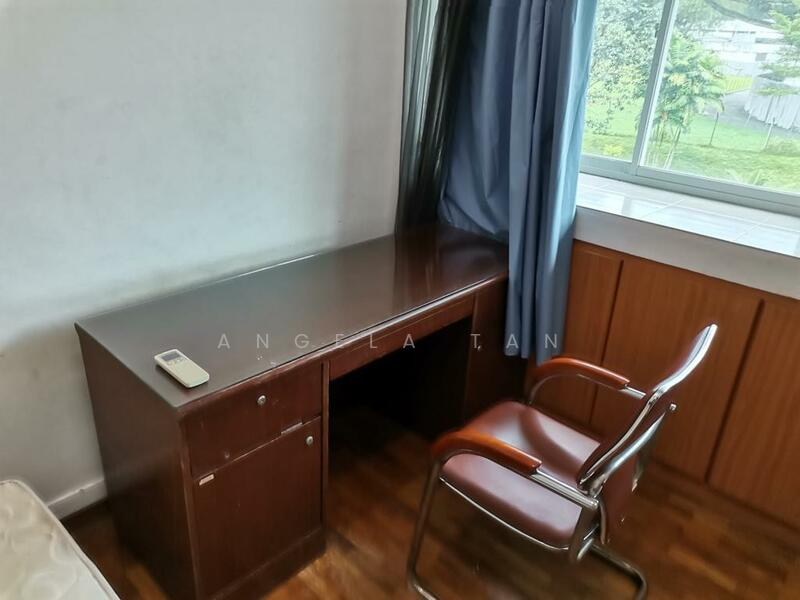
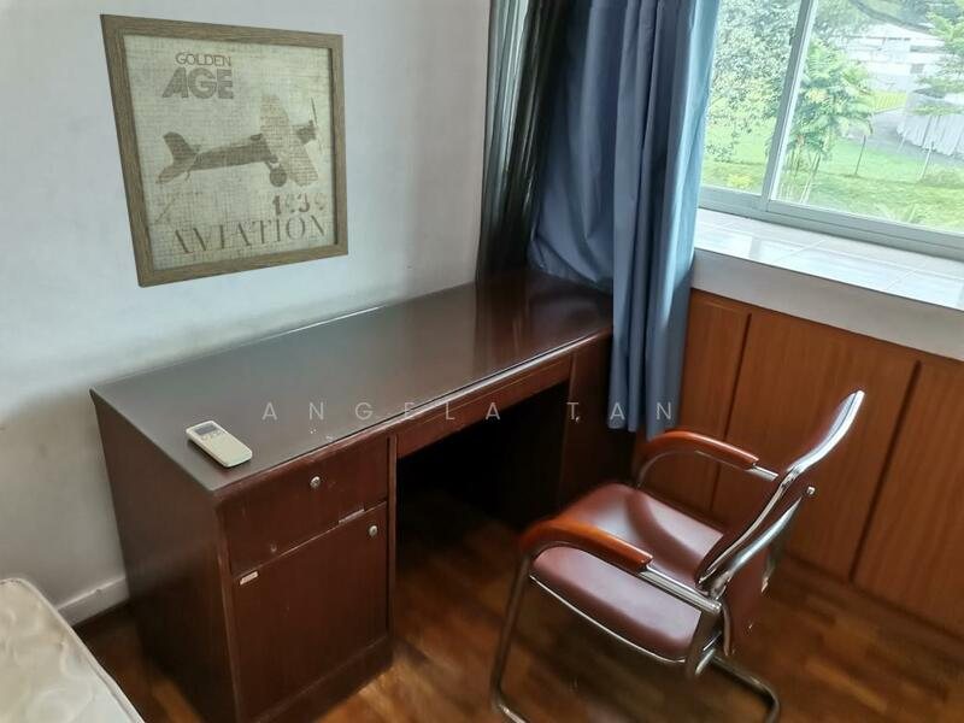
+ wall art (245, 154)
